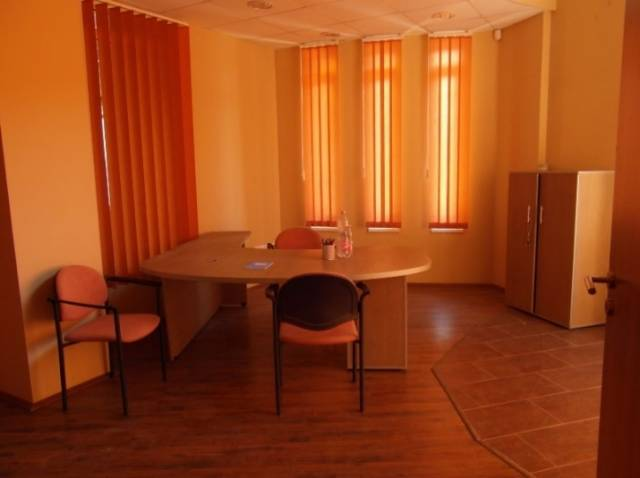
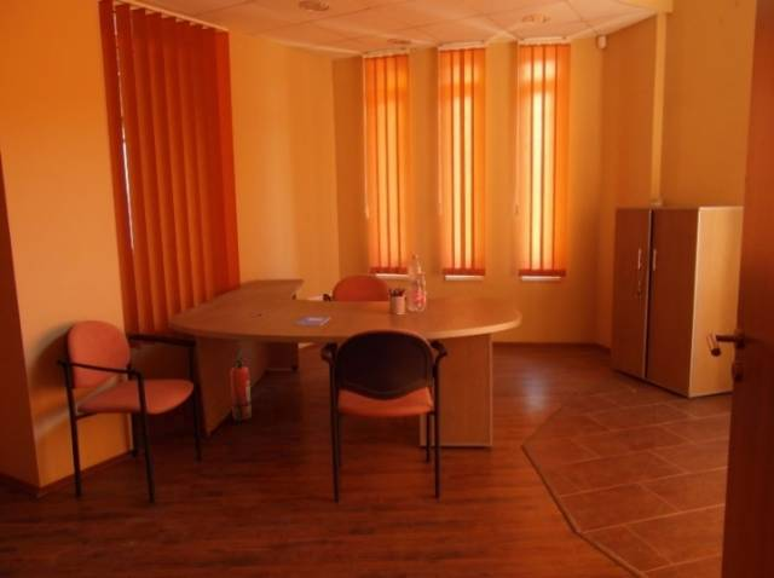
+ fire extinguisher (239, 386)
